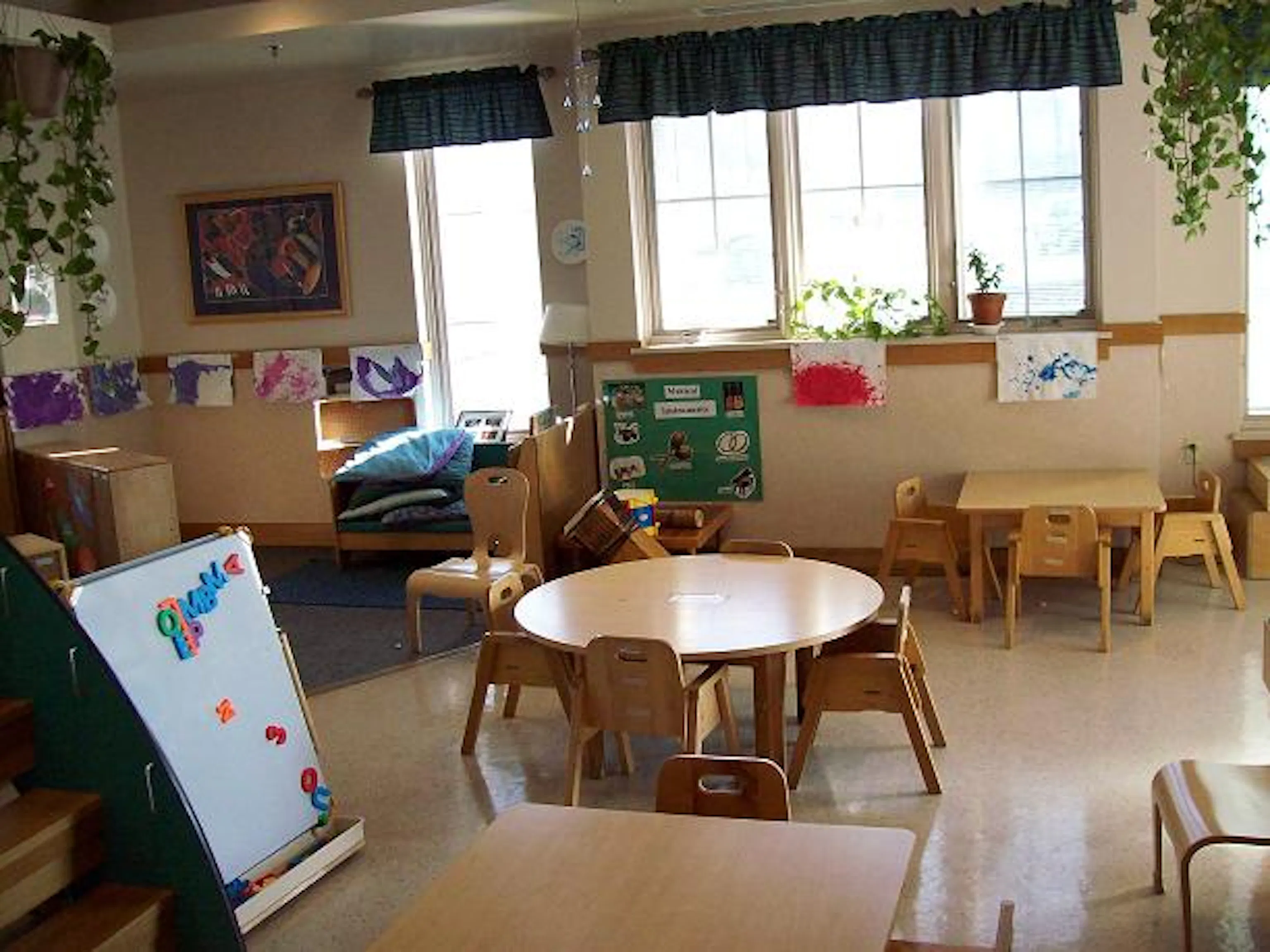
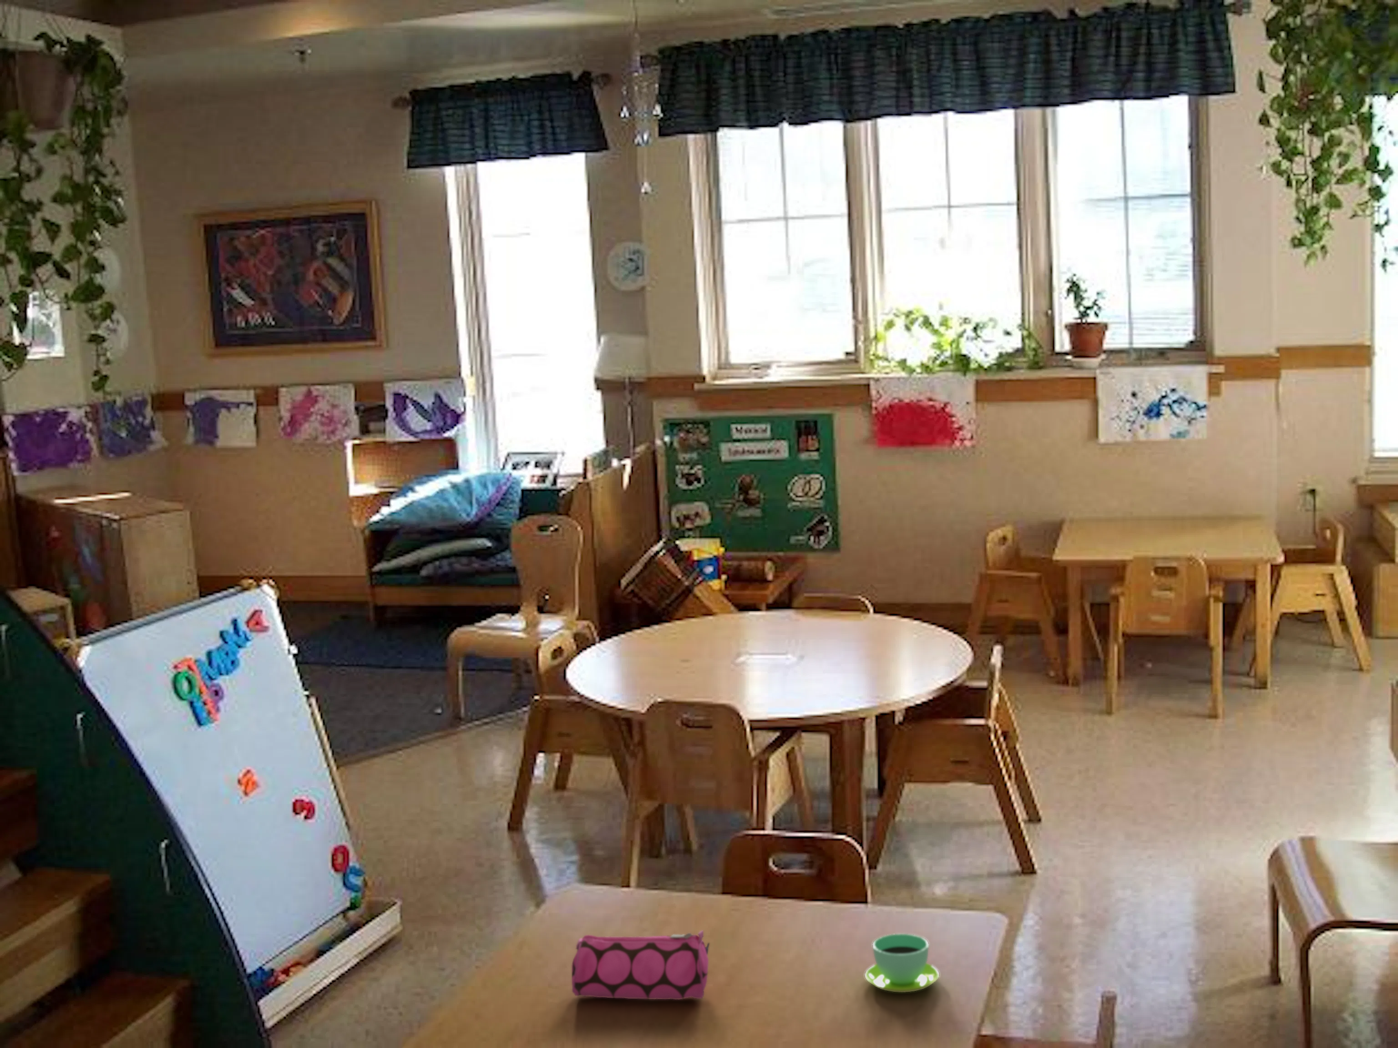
+ pencil case (640, 964)
+ cup (903, 962)
